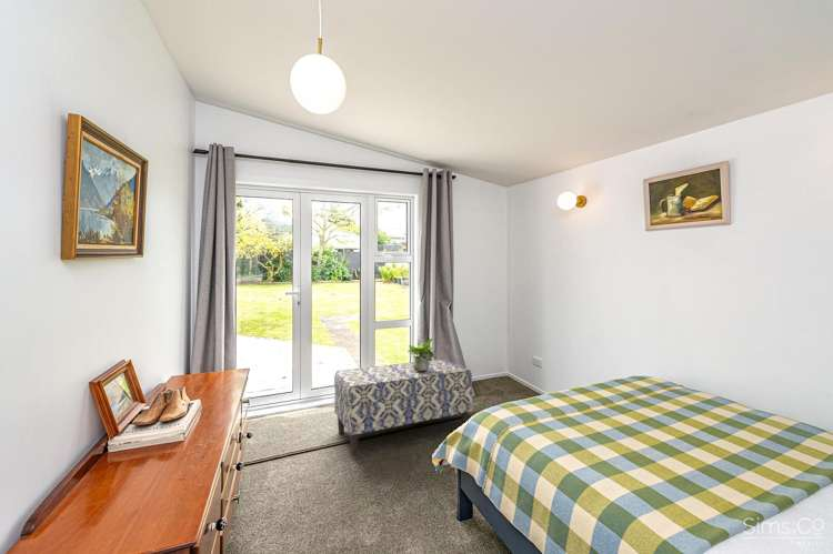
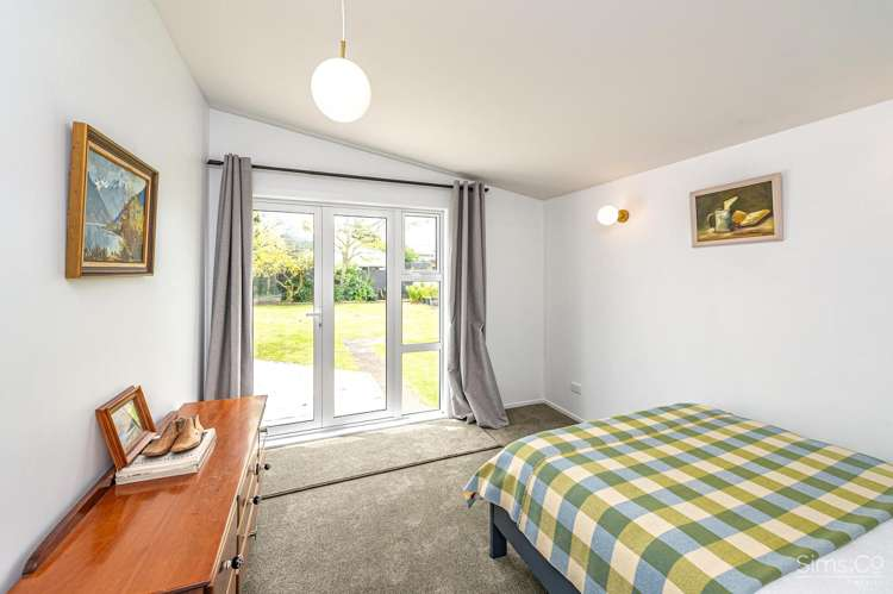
- potted plant (422, 355)
- bench (403, 400)
